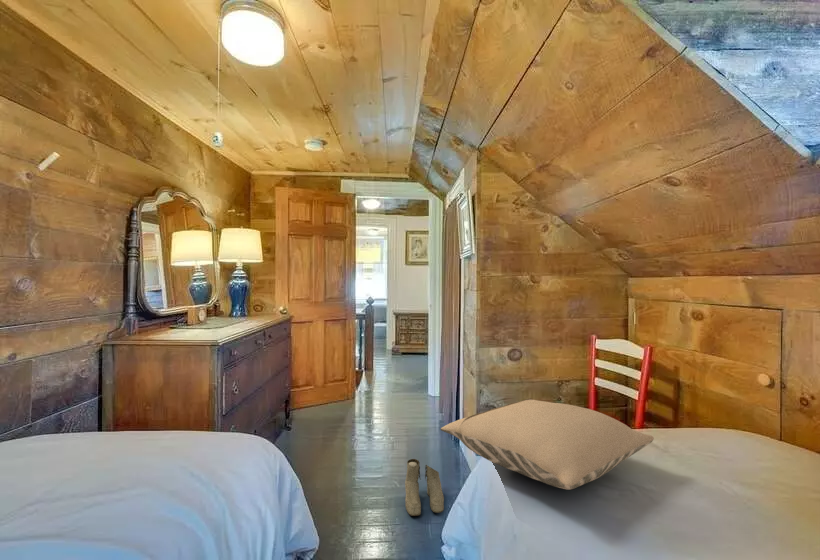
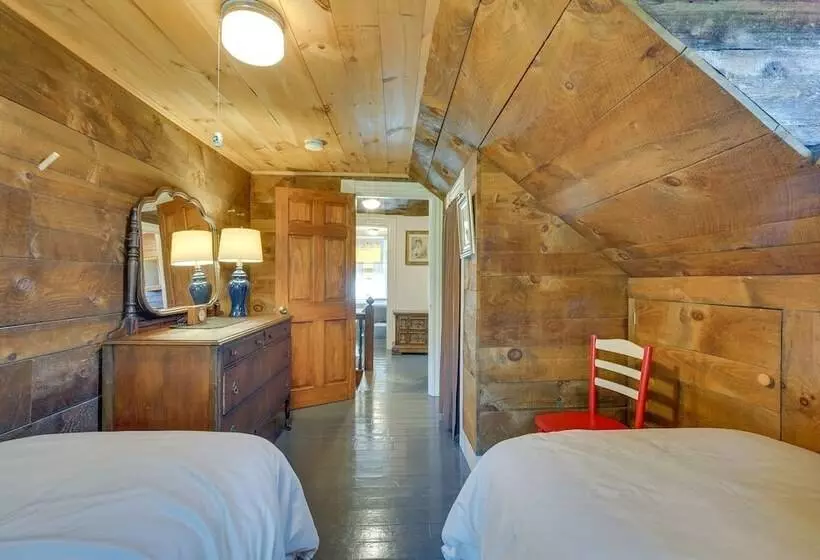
- boots (427, 483)
- pillow (542, 434)
